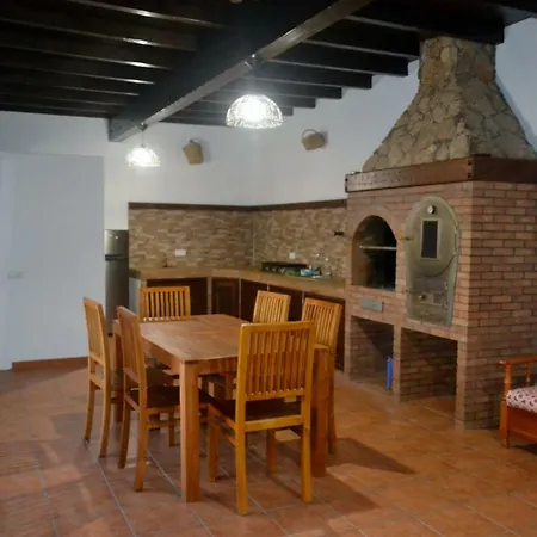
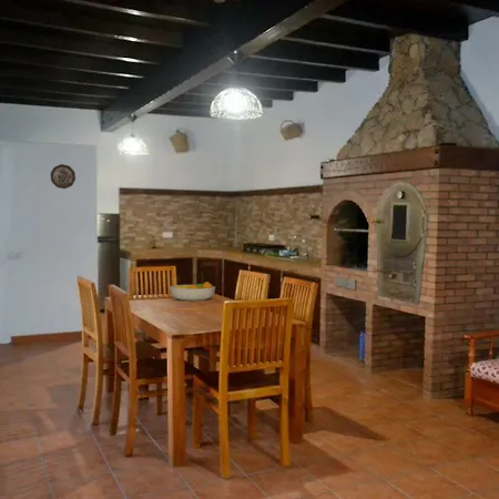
+ fruit bowl (192, 289)
+ decorative plate (62, 176)
